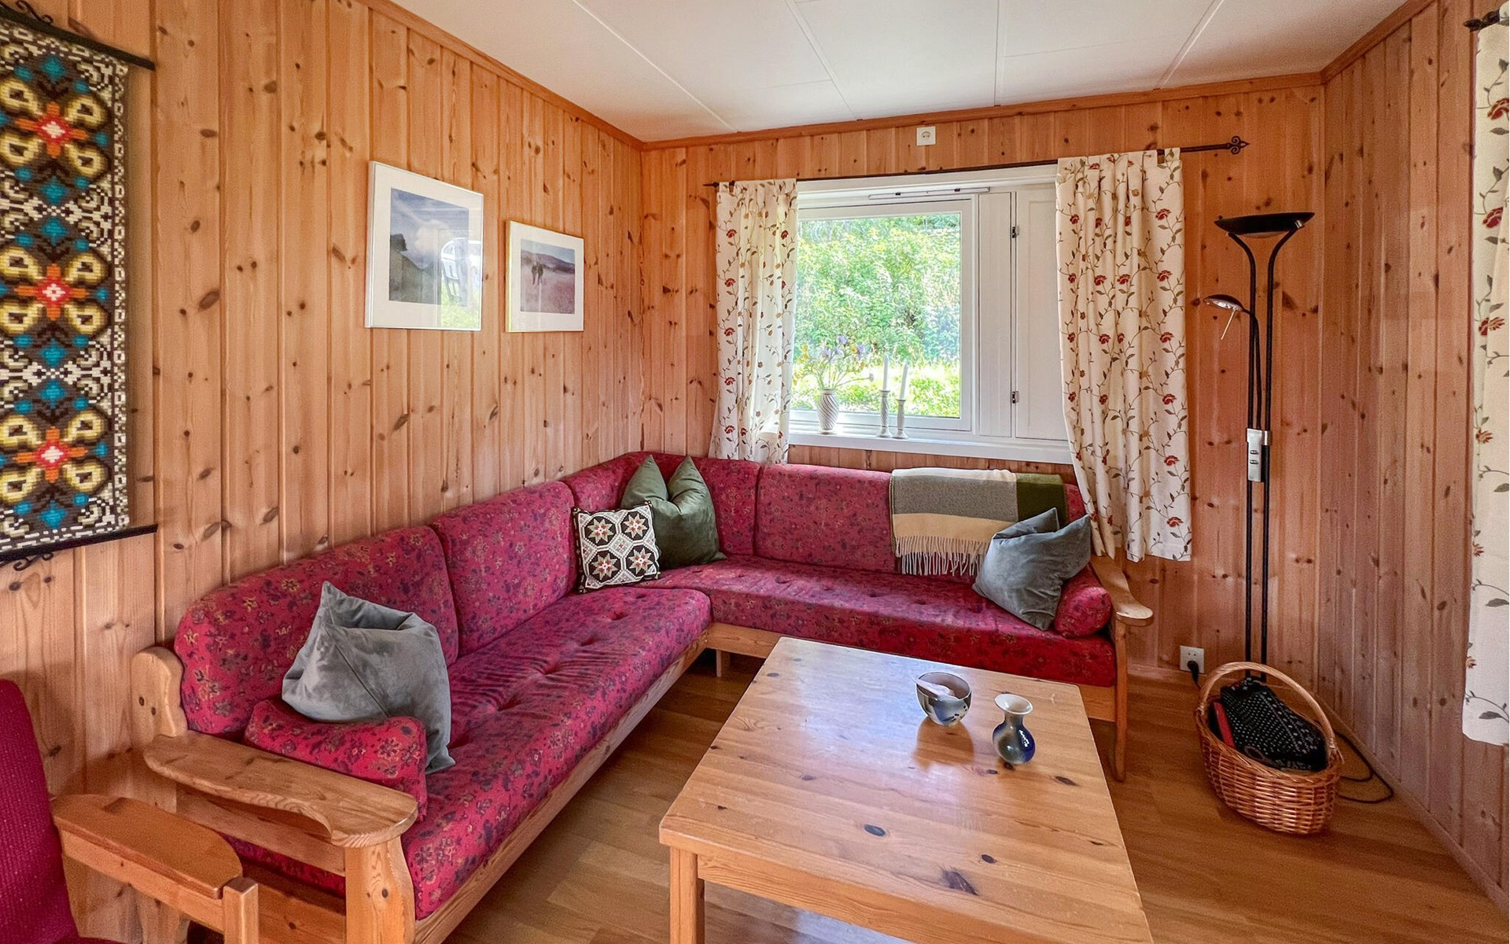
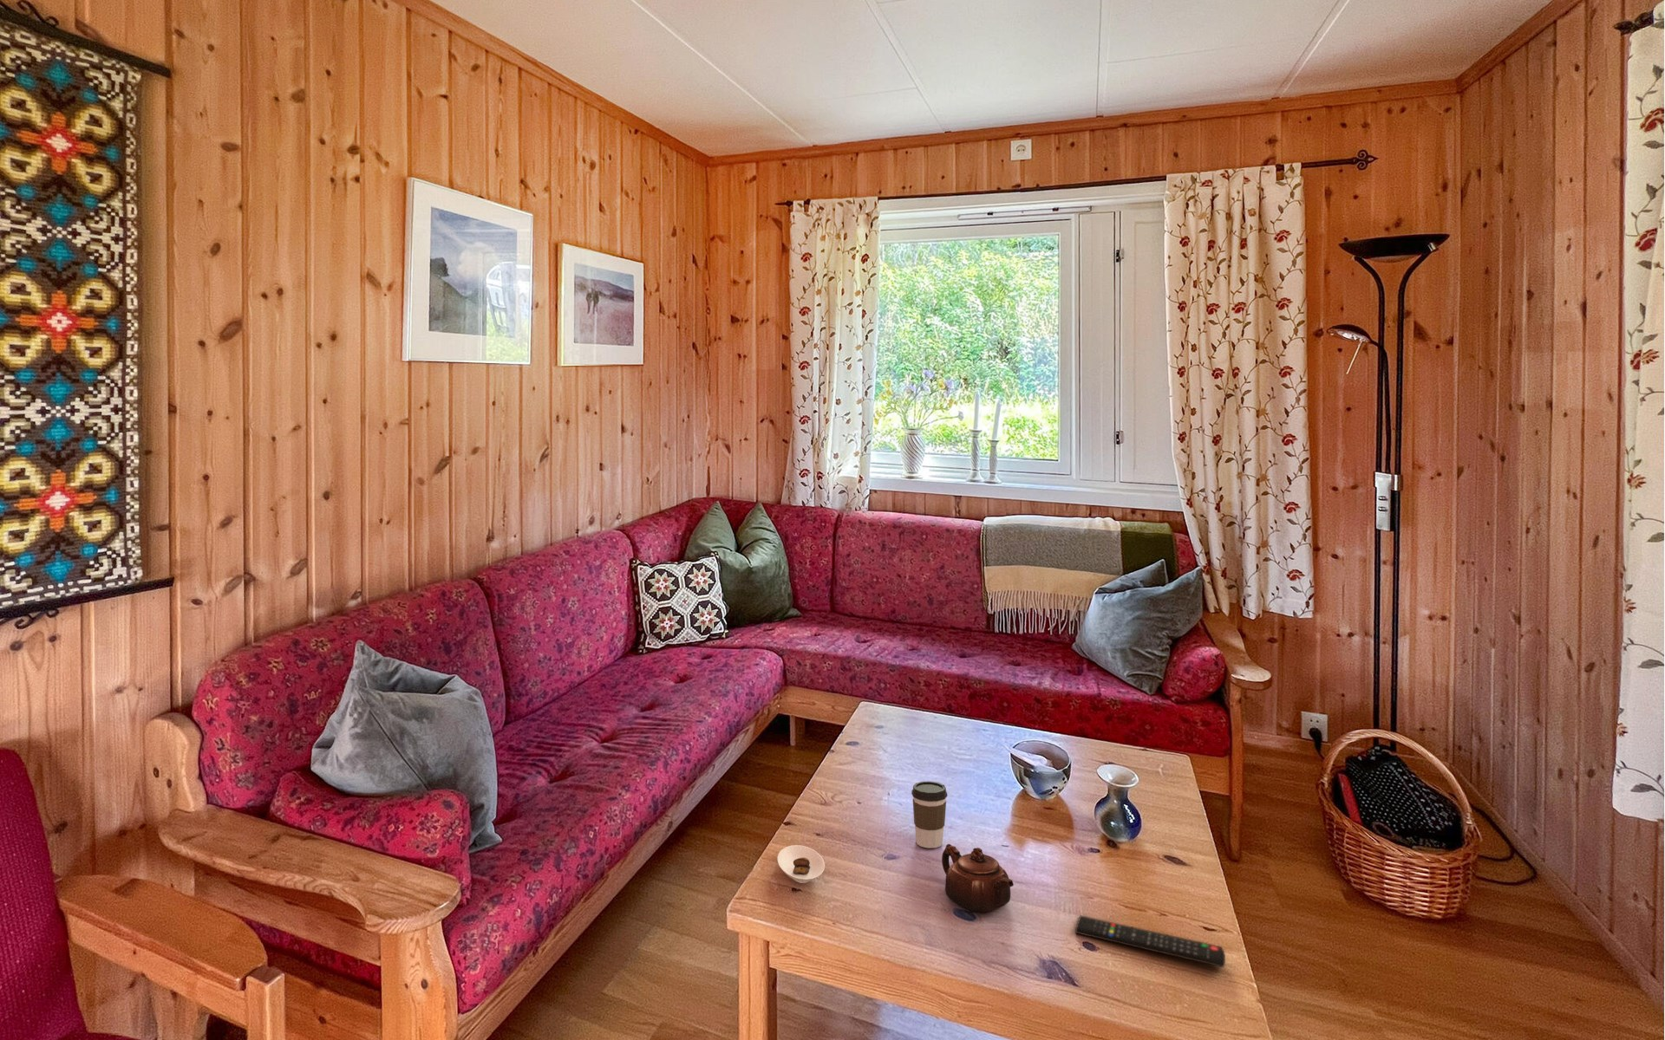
+ remote control (1148, 942)
+ coffee cup (929, 815)
+ saucer (801, 866)
+ teapot (976, 872)
